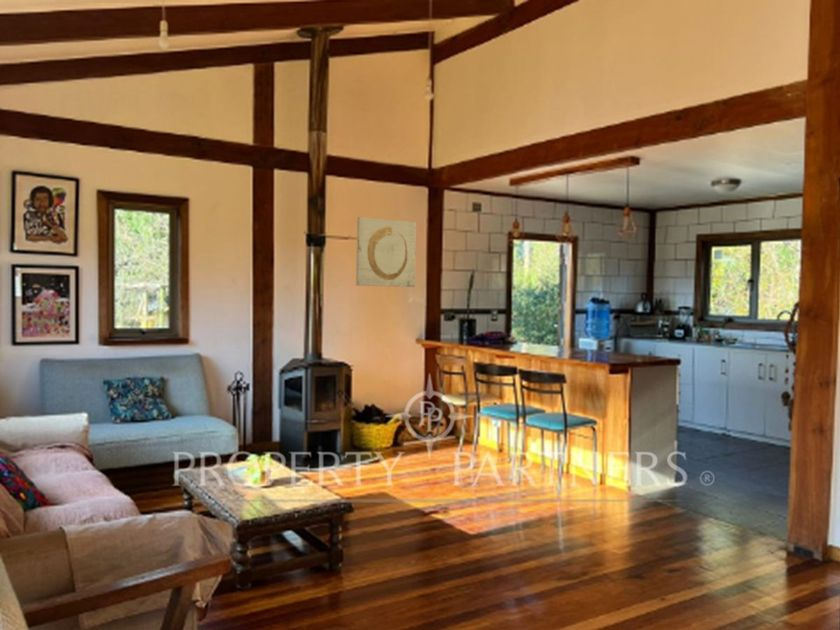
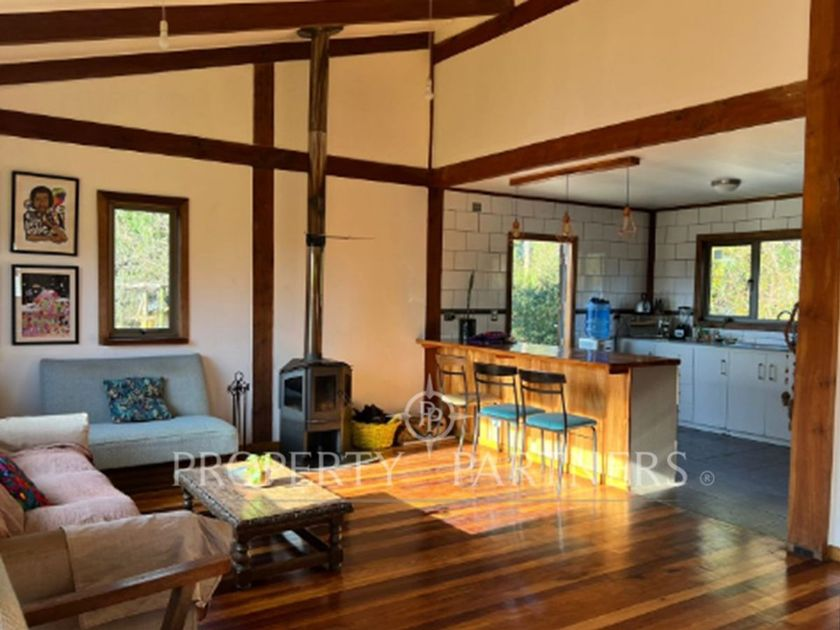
- wall art (386, 253)
